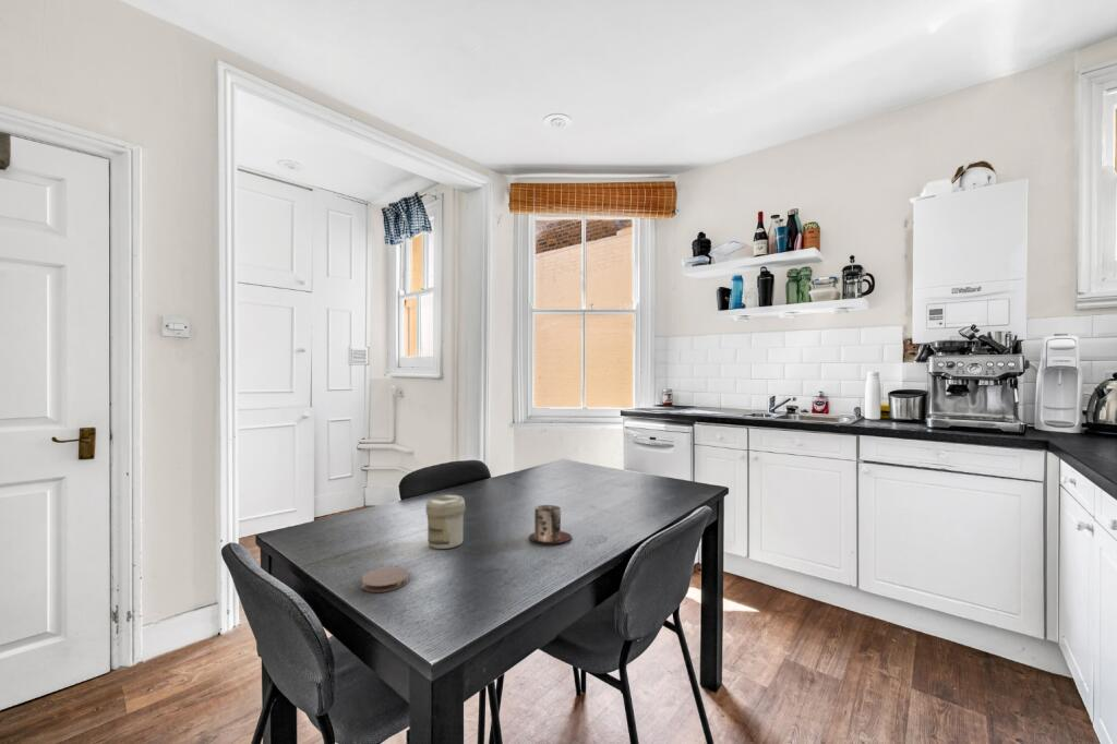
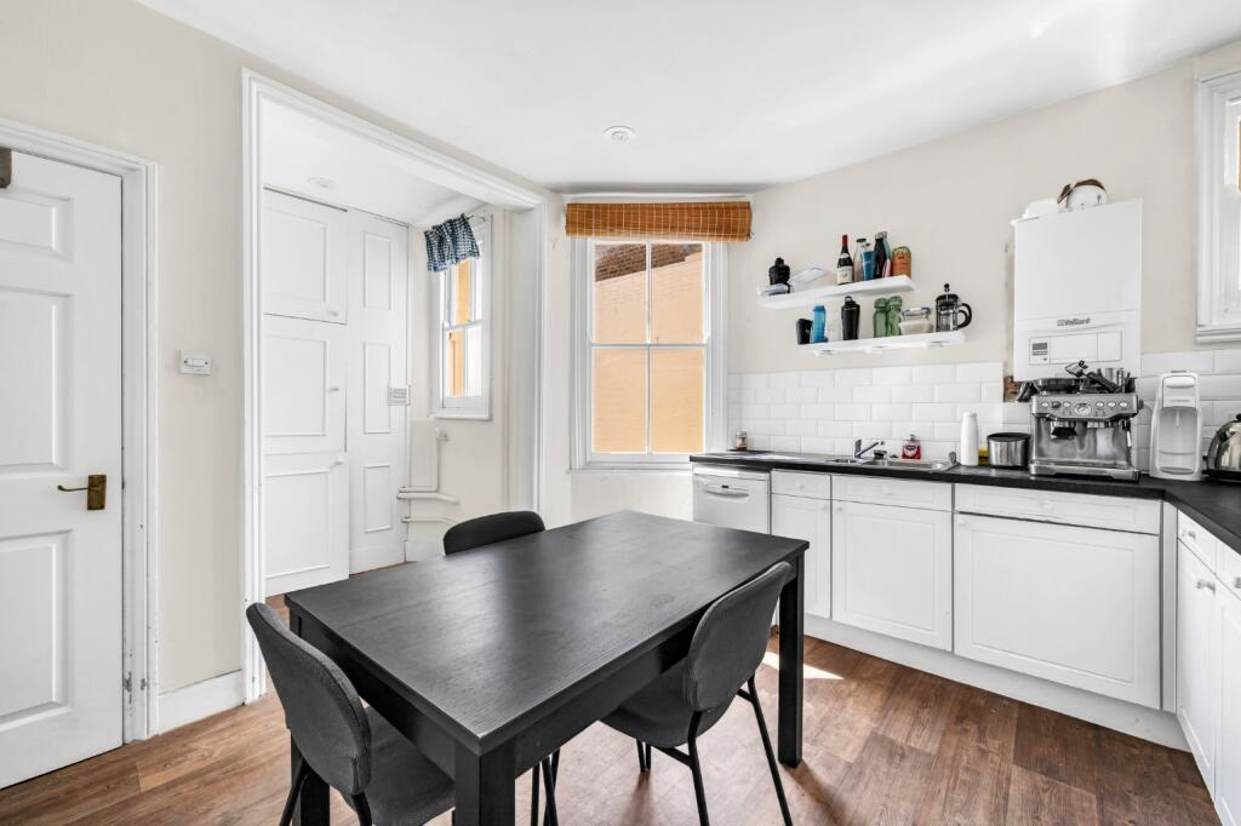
- coaster (385, 578)
- mug (550, 521)
- jar (445, 520)
